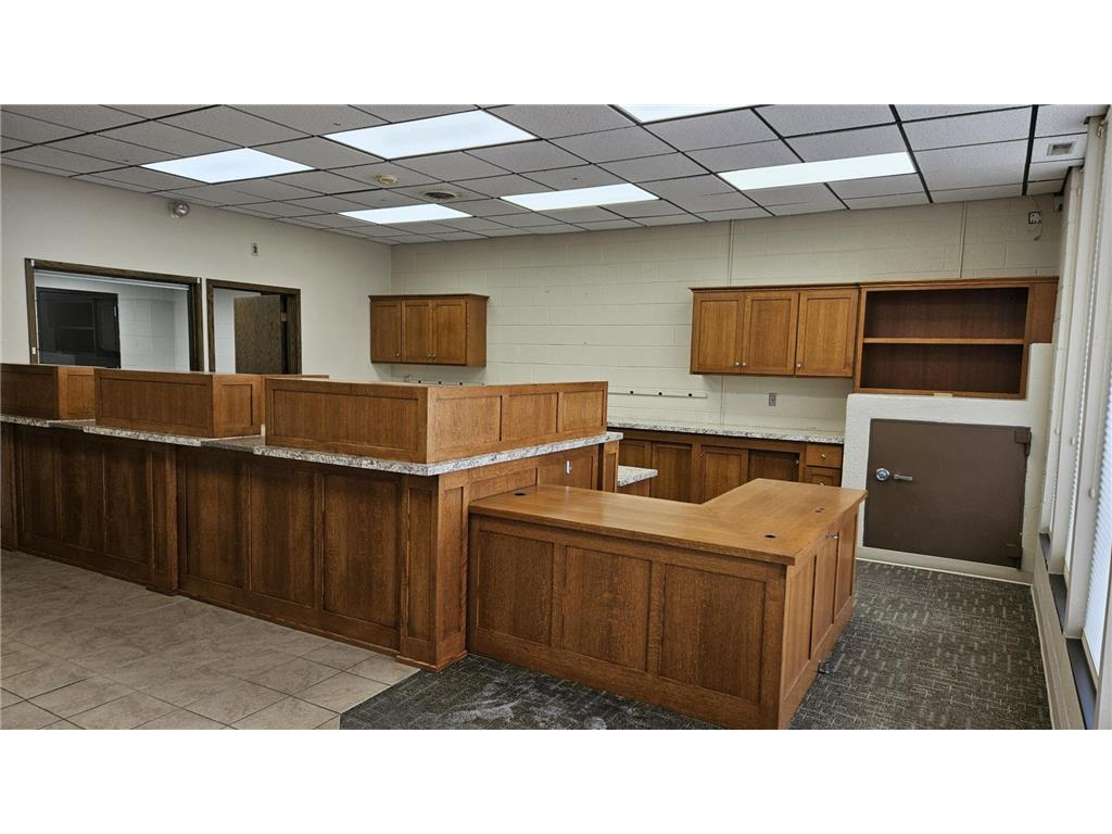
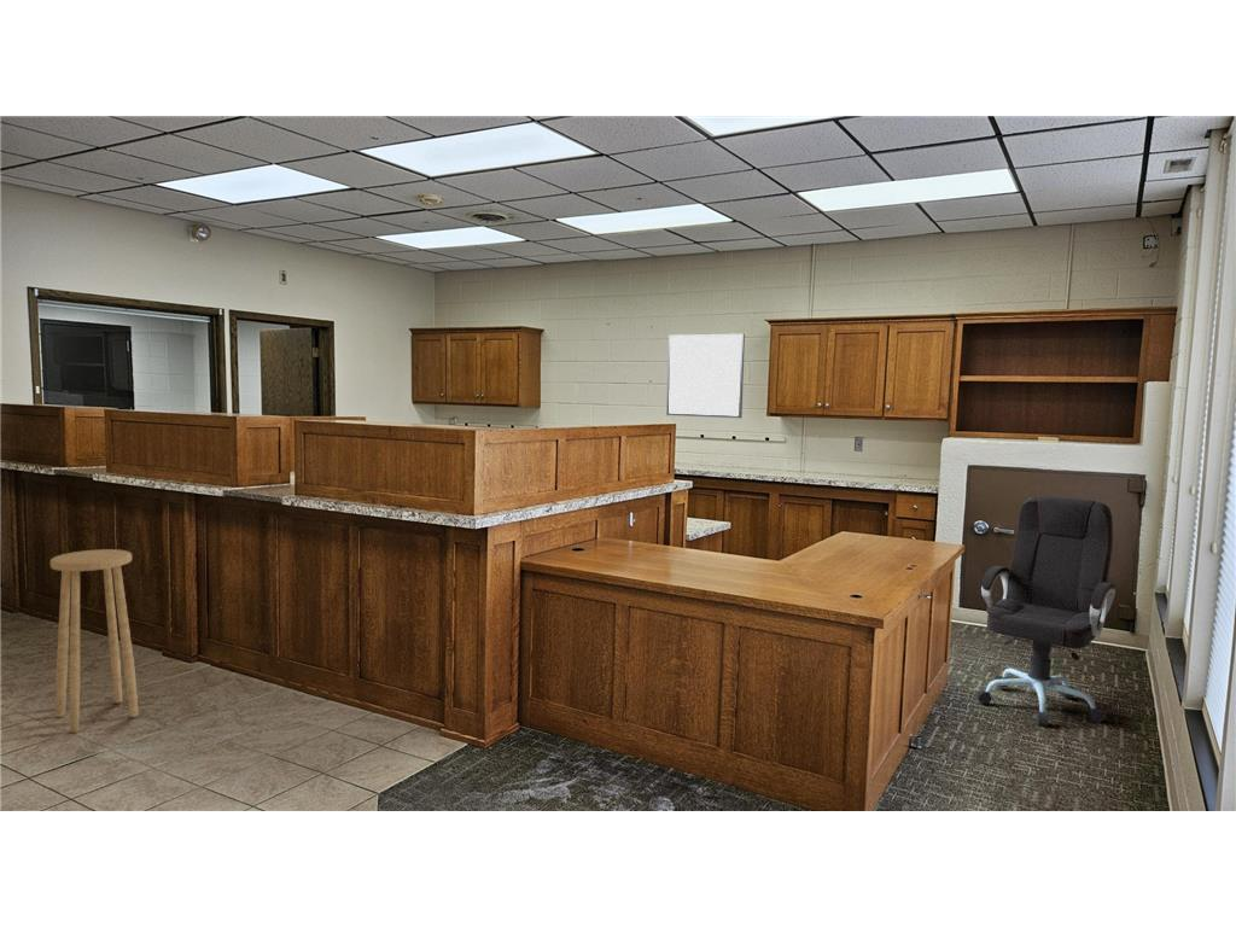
+ wall art (704, 375)
+ office chair (1048, 605)
+ stool (109, 636)
